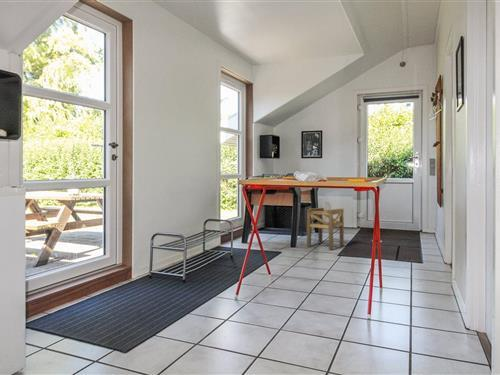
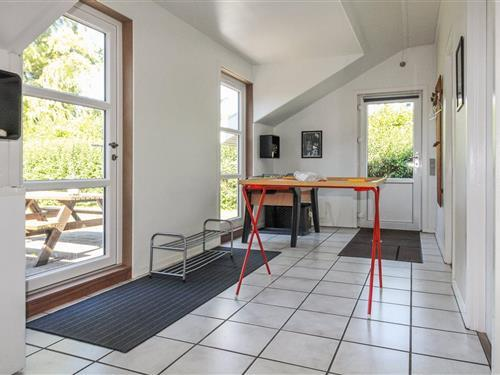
- stool (325, 227)
